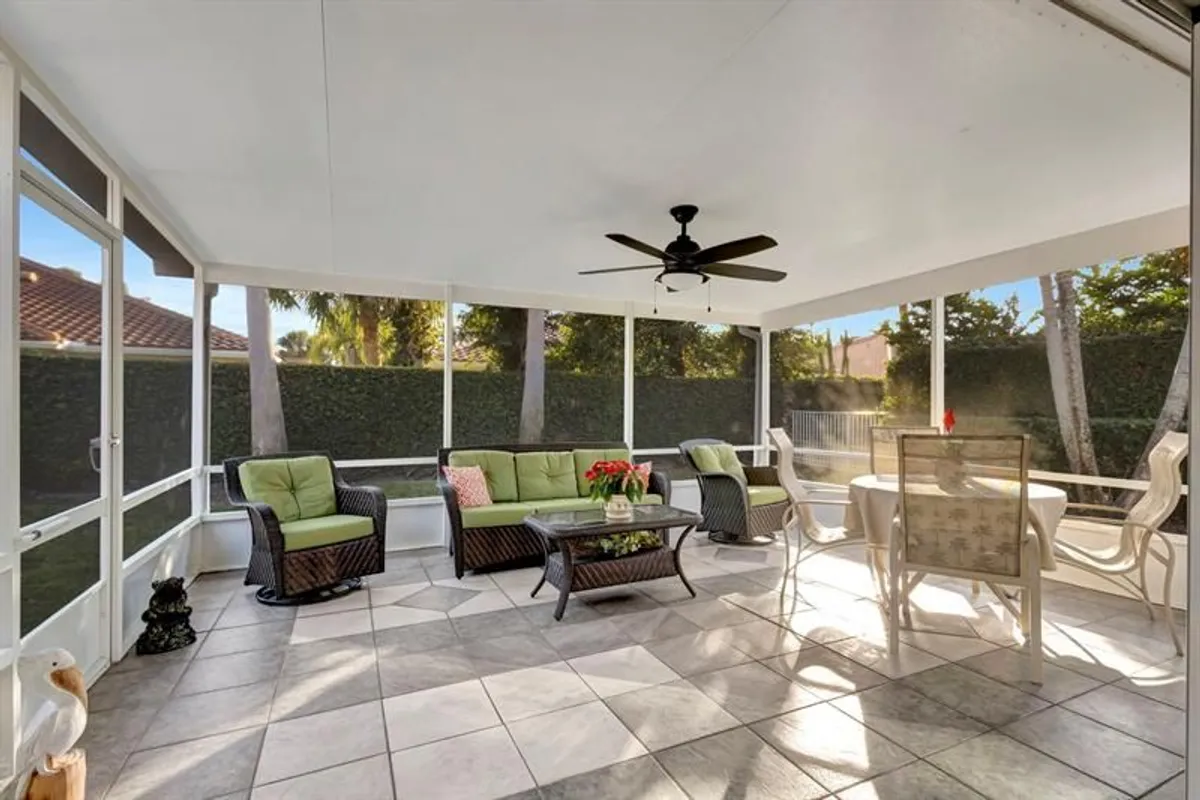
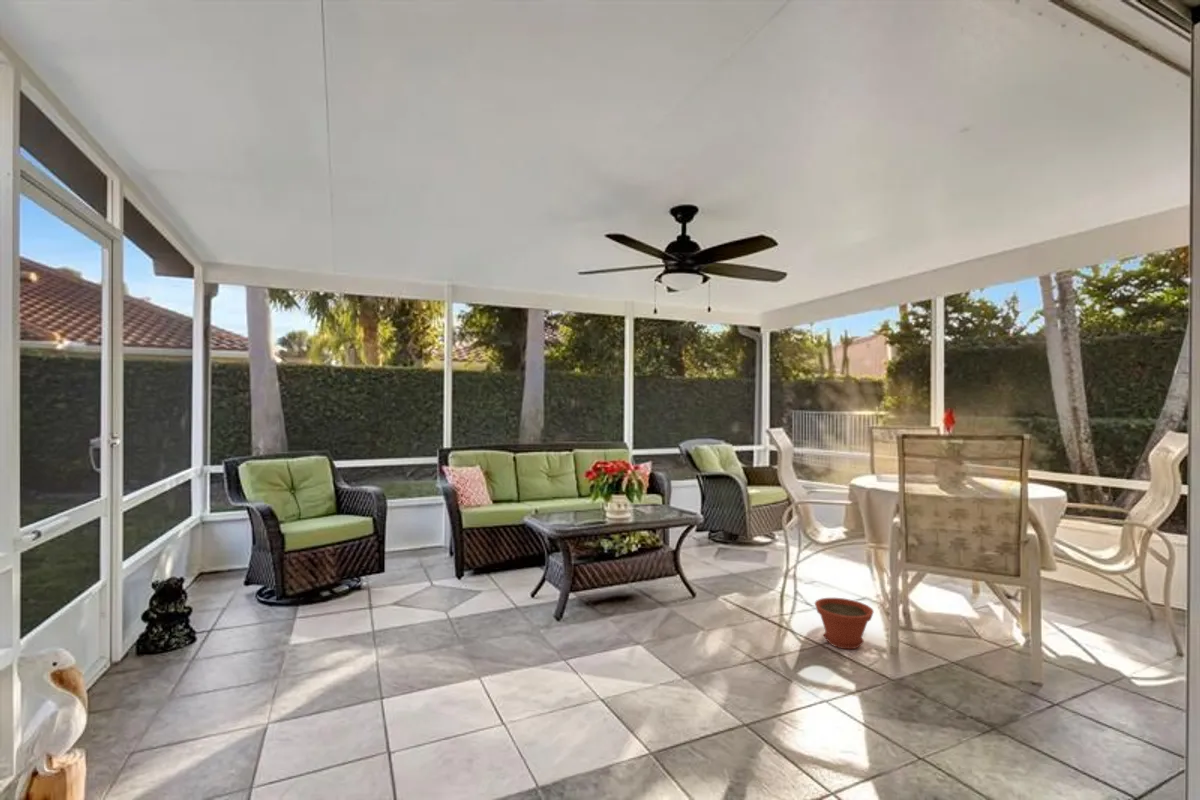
+ plant pot (843, 625)
